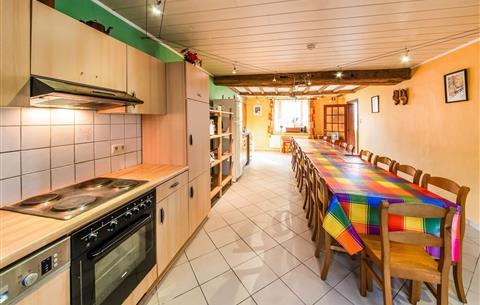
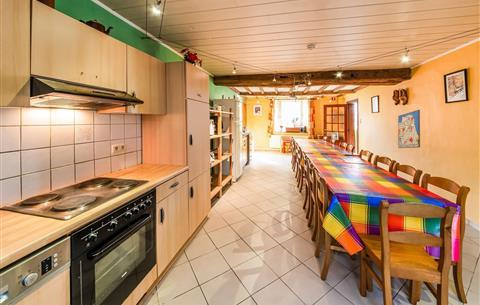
+ wall art (408, 130)
